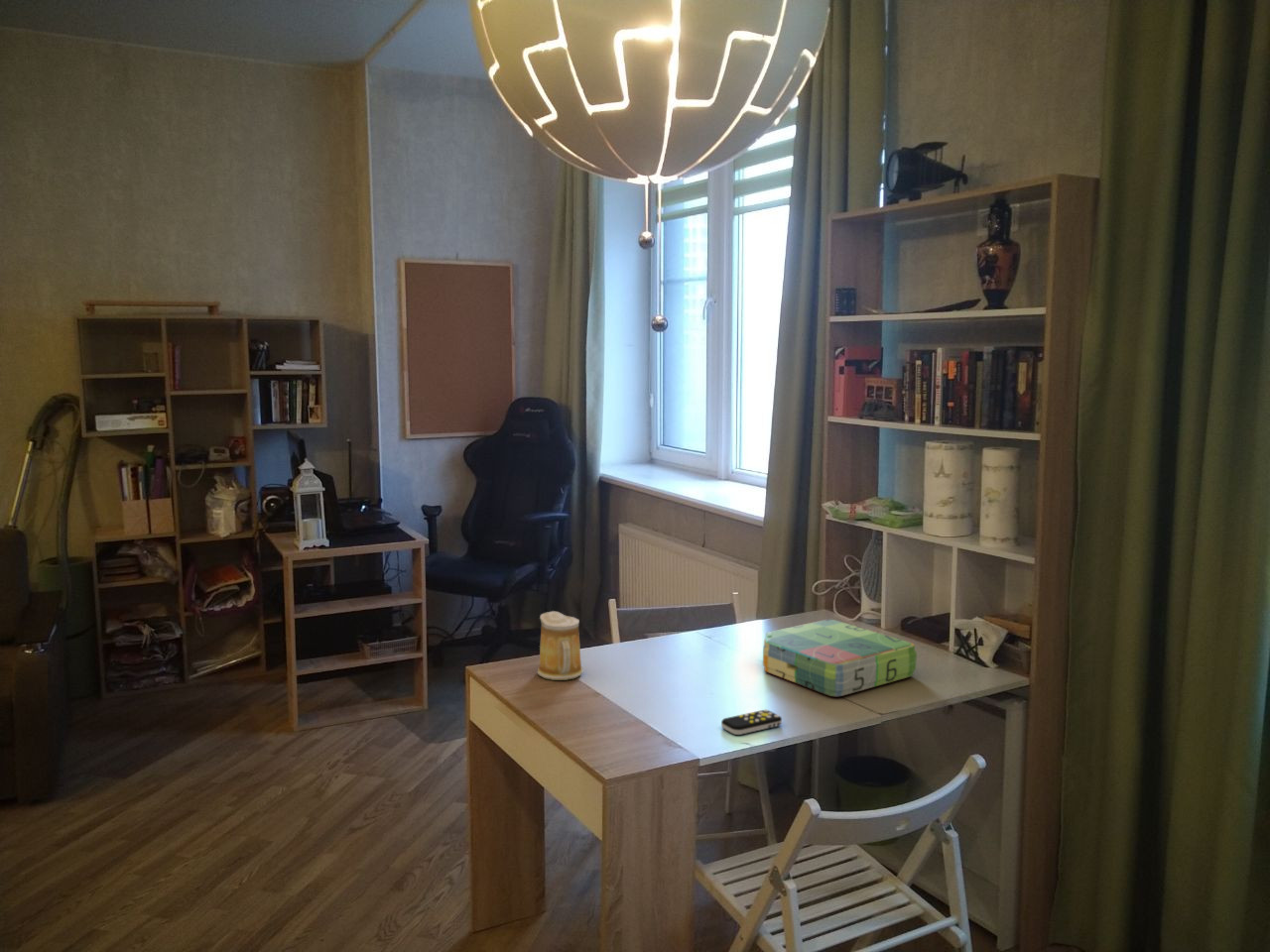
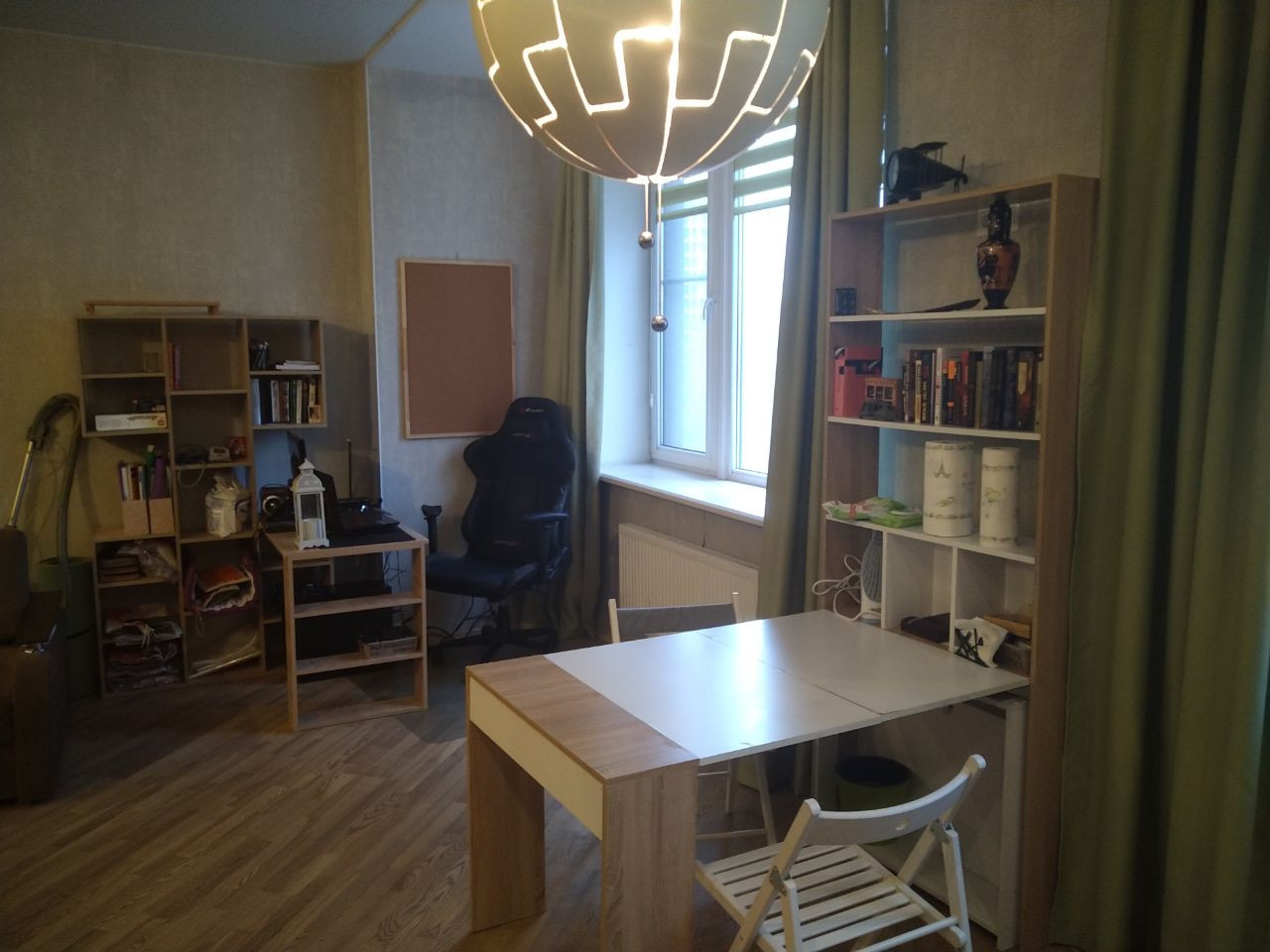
- board game (832, 654)
- remote control (751, 721)
- mug (561, 644)
